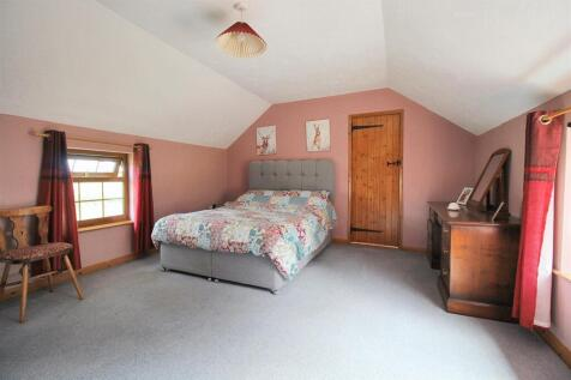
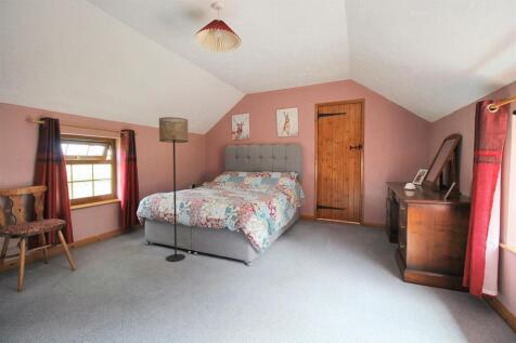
+ floor lamp (175, 189)
